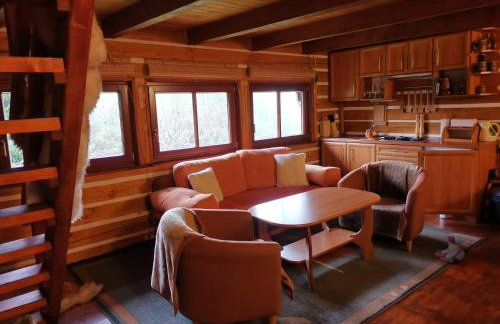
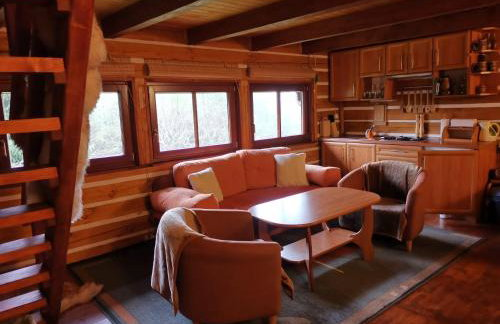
- boots (449, 247)
